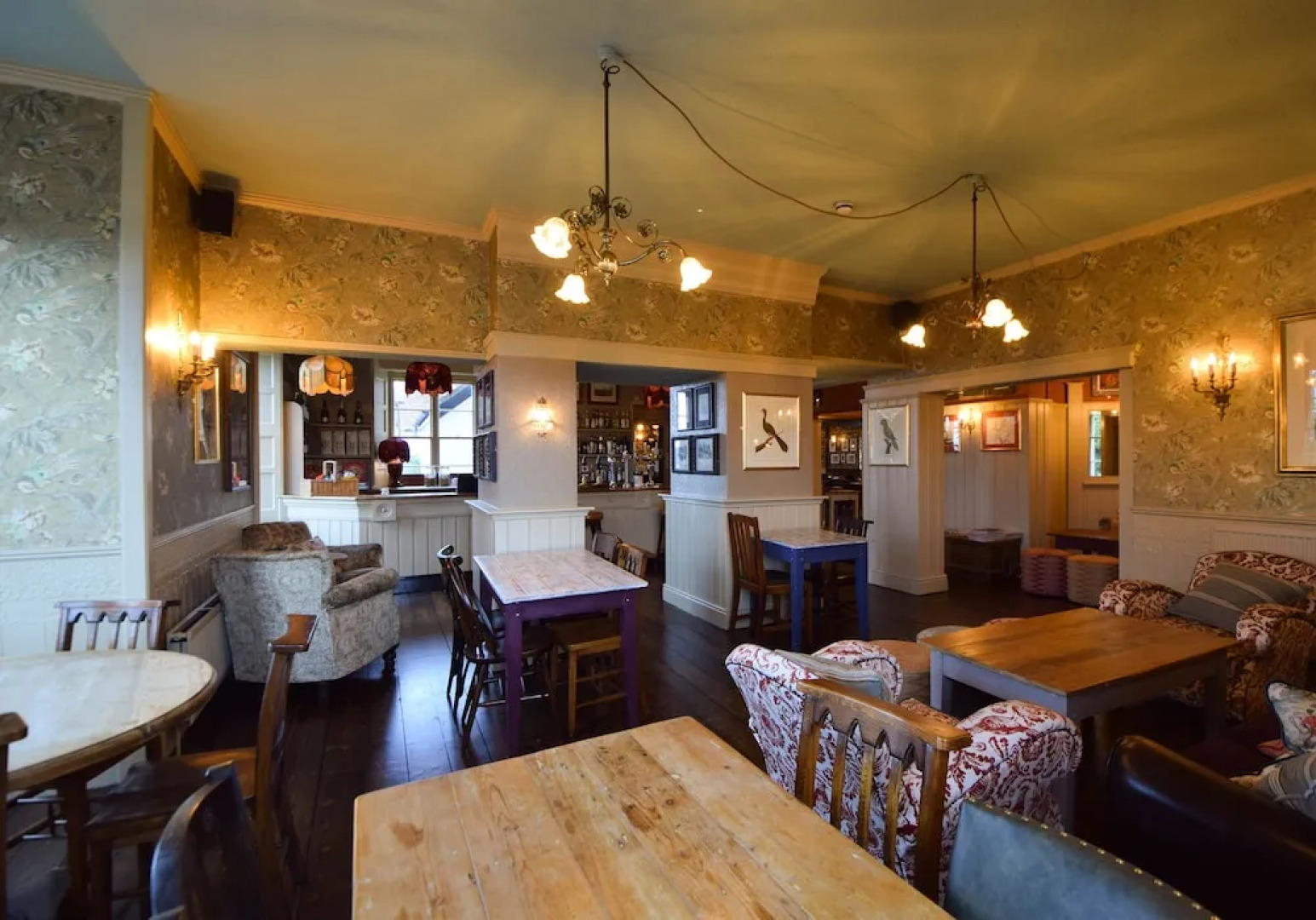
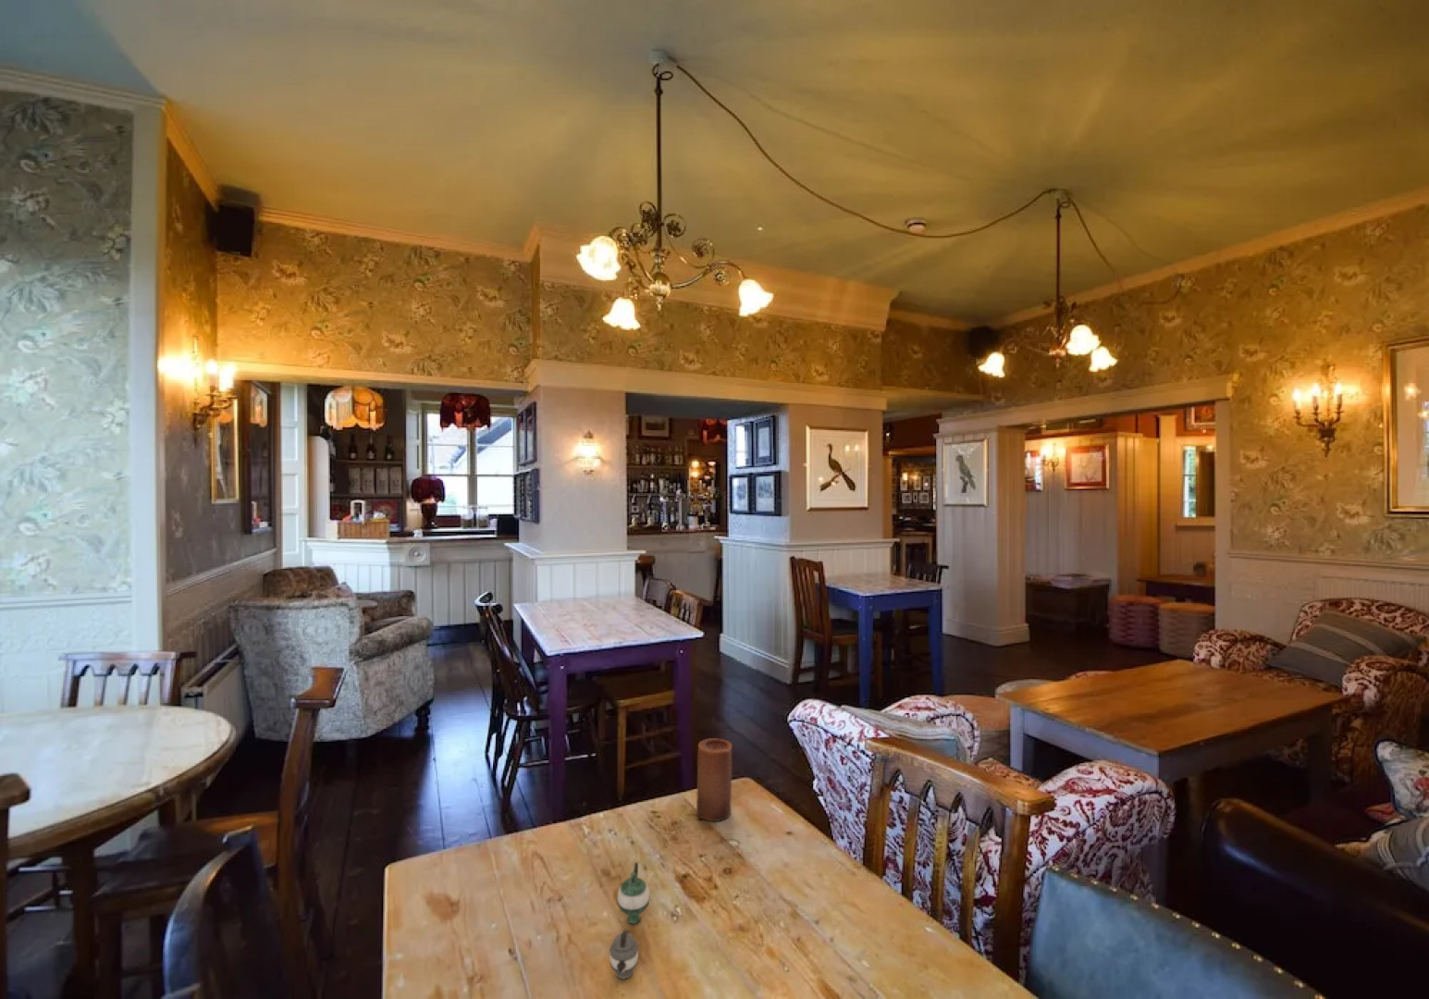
+ candle (714, 777)
+ teapot (629, 918)
